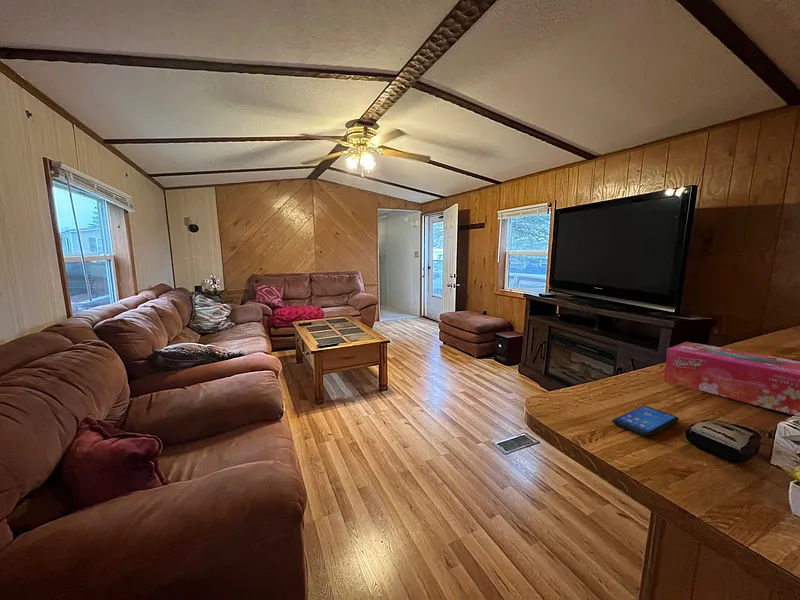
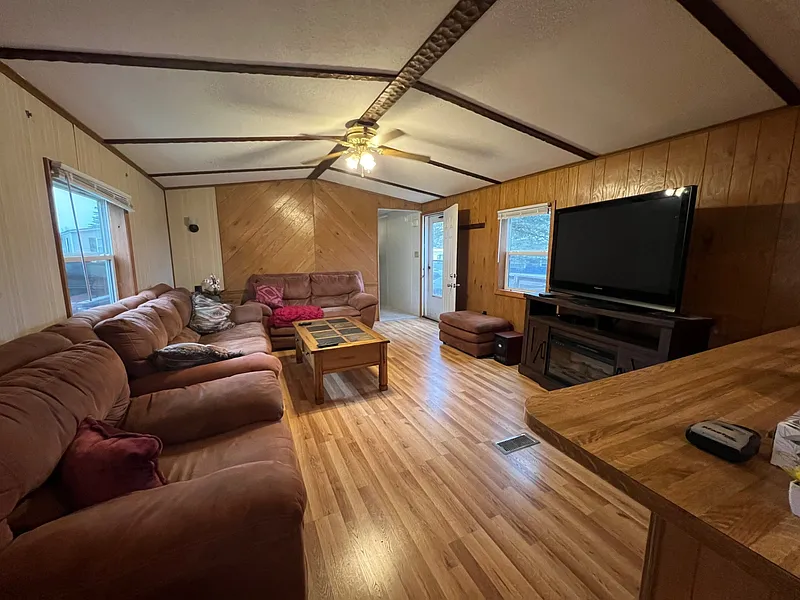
- tissue box (740, 374)
- smartphone (645, 419)
